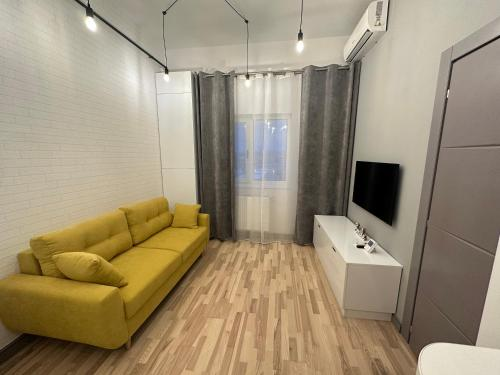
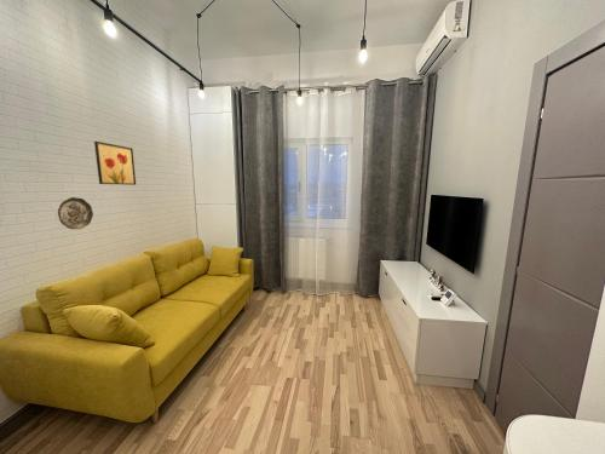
+ decorative plate (75, 213)
+ wall art (116, 165)
